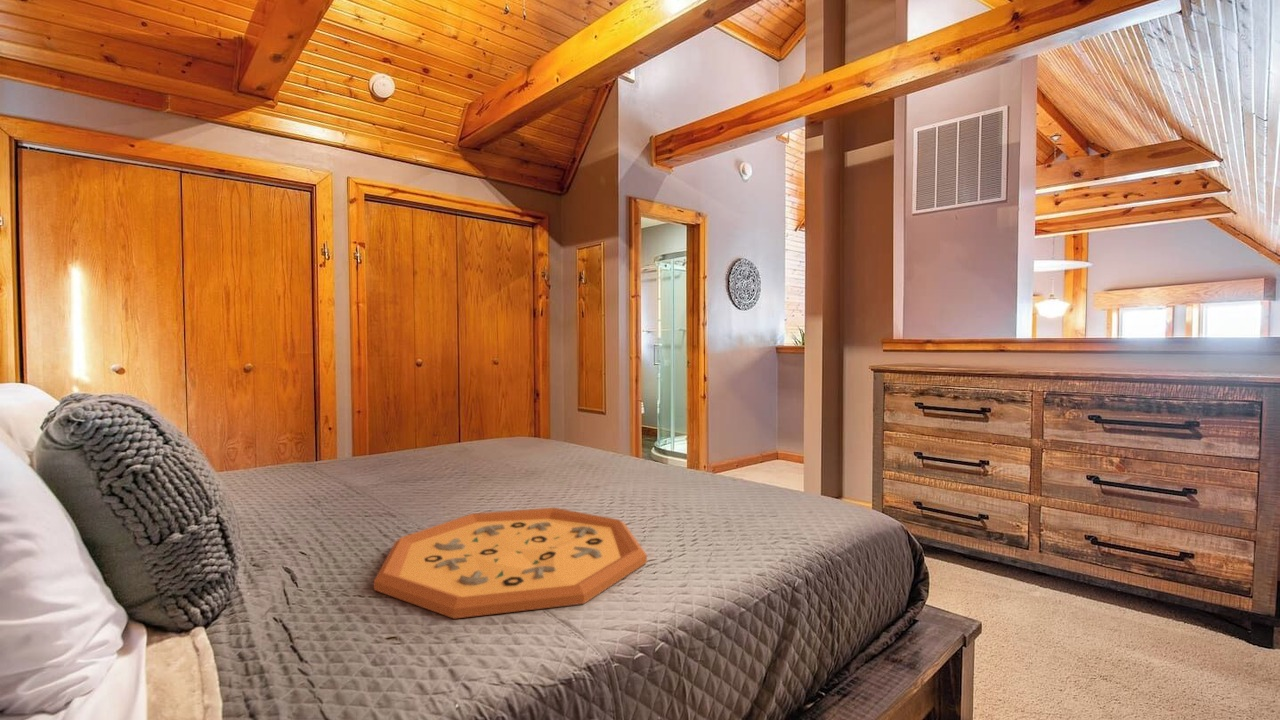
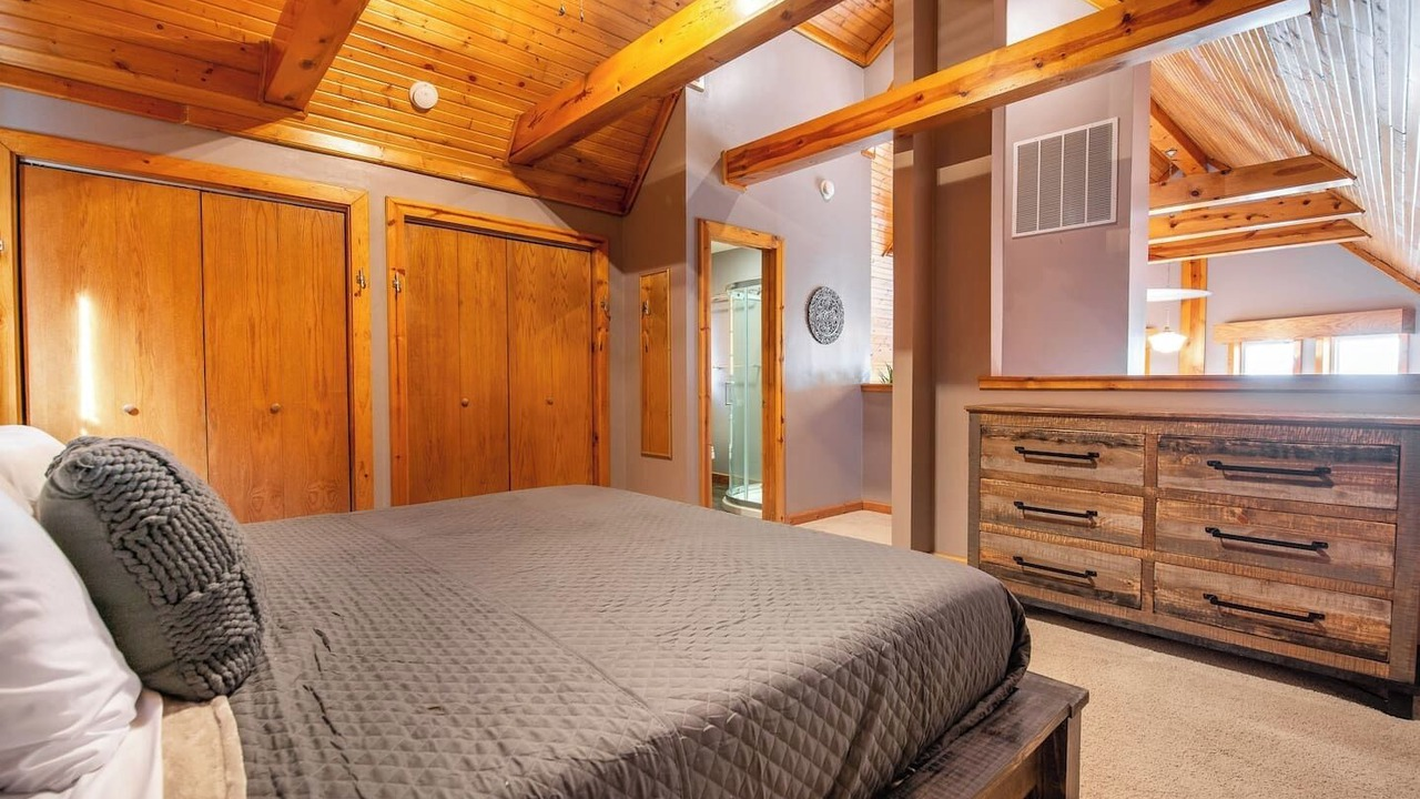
- decorative tray (516, 549)
